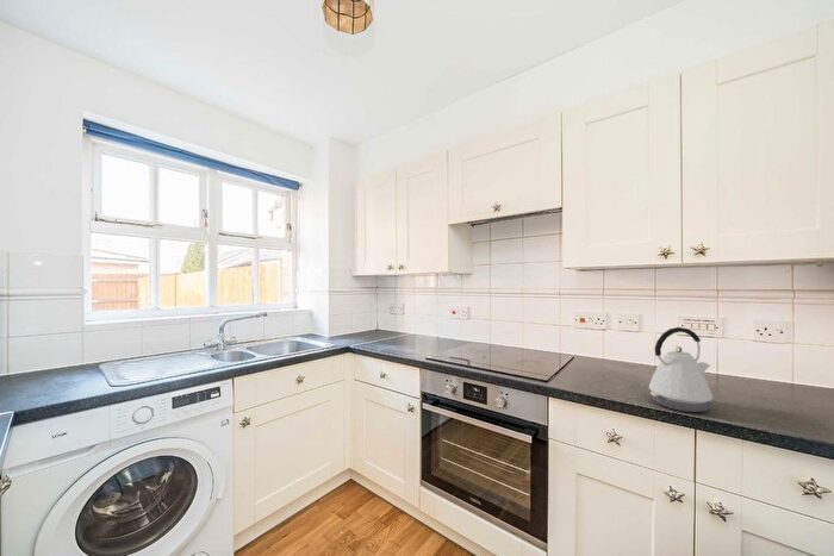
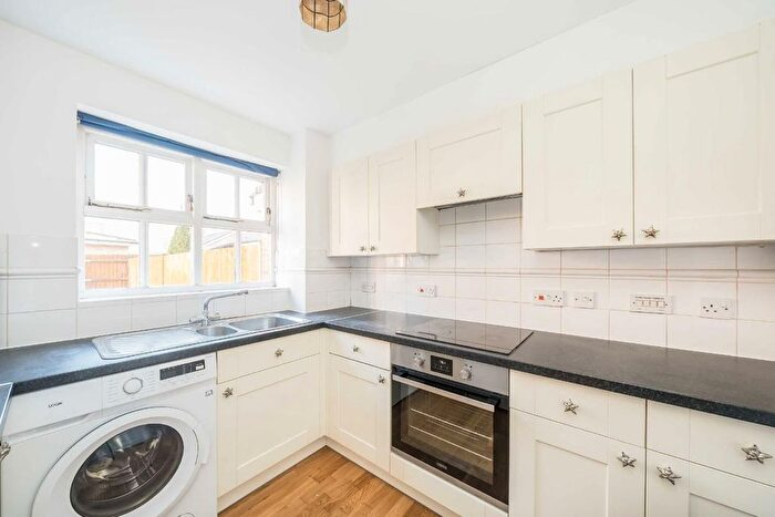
- kettle (680, 366)
